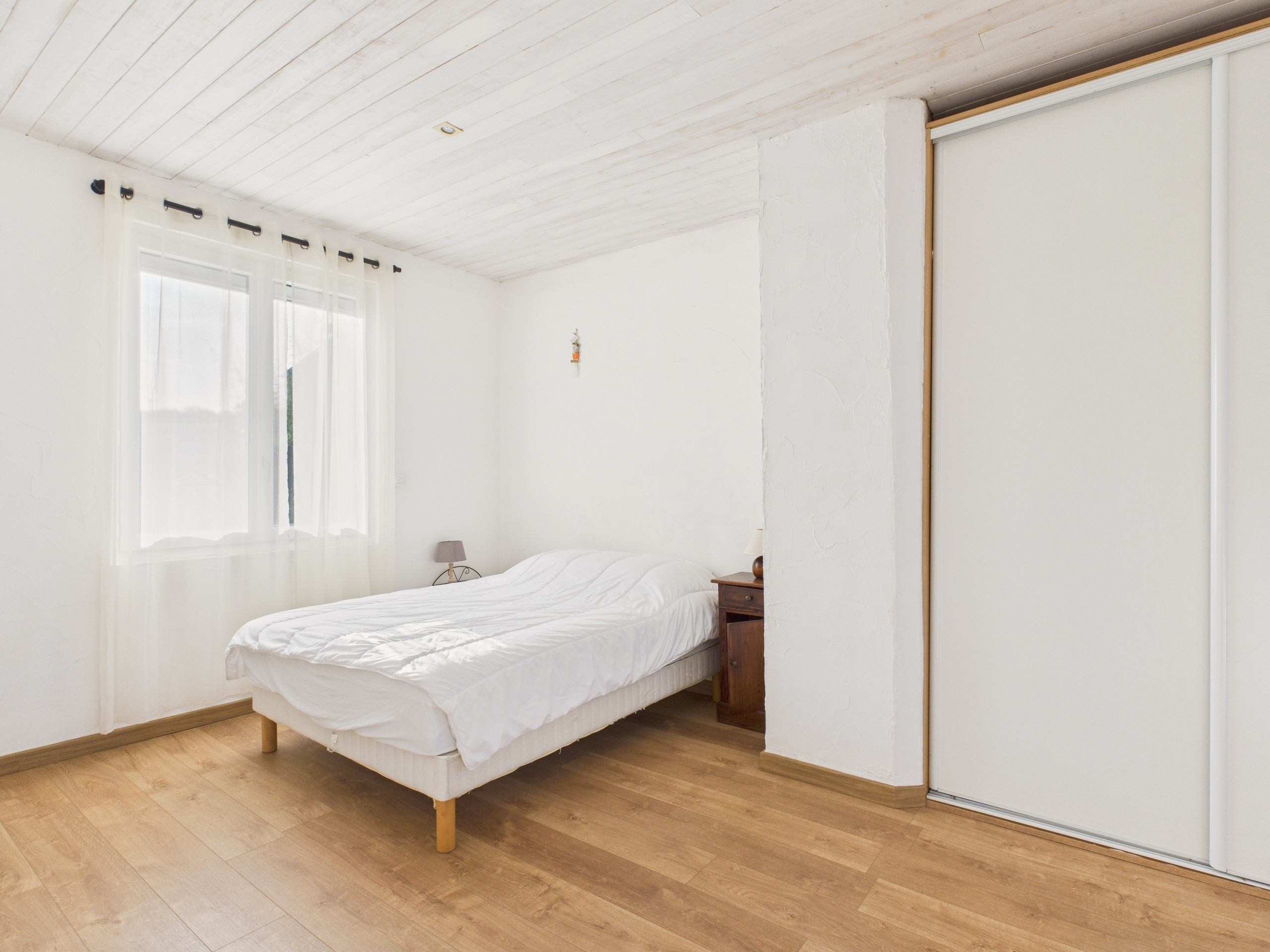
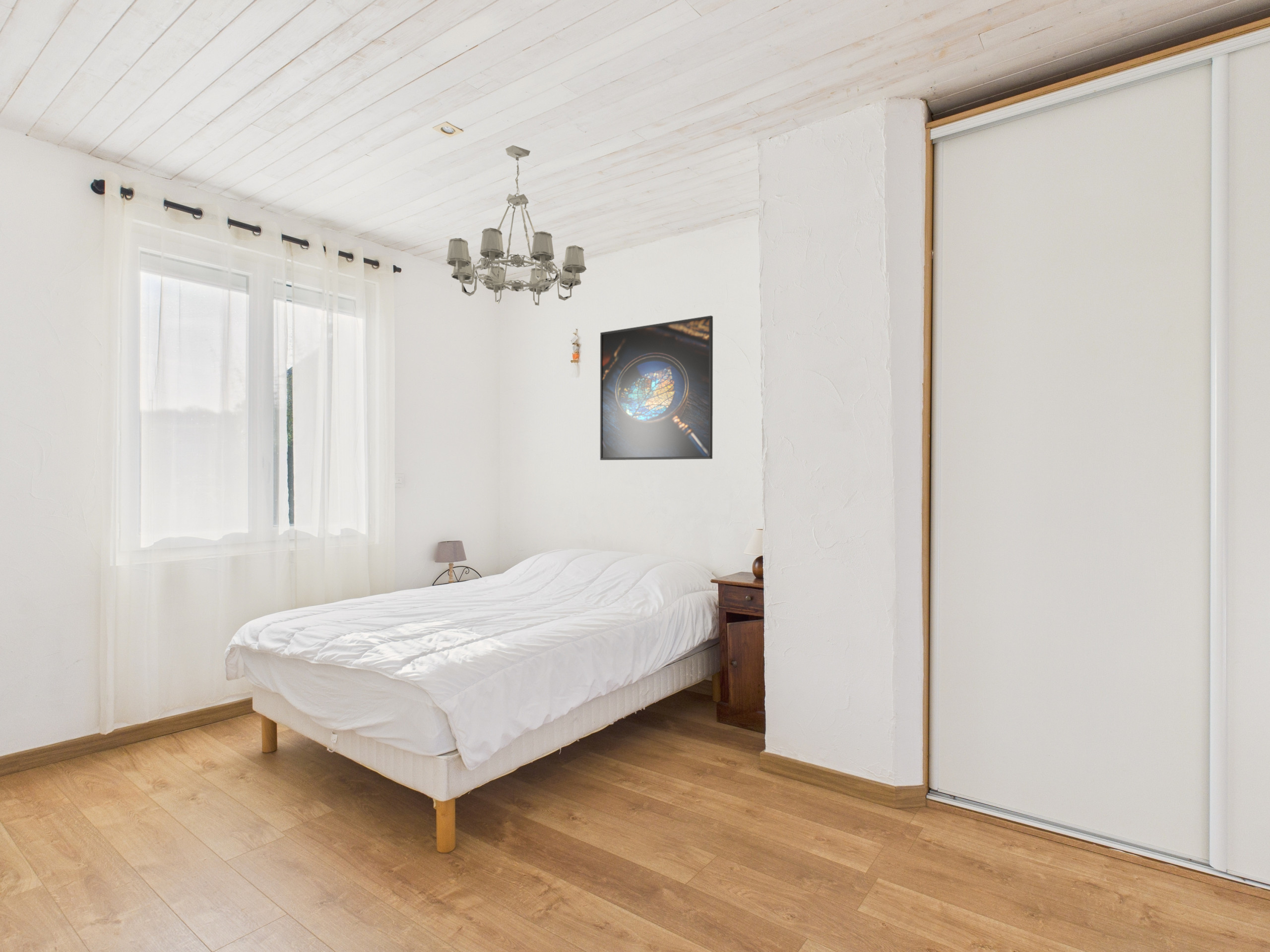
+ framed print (653, 392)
+ chandelier (512, 222)
